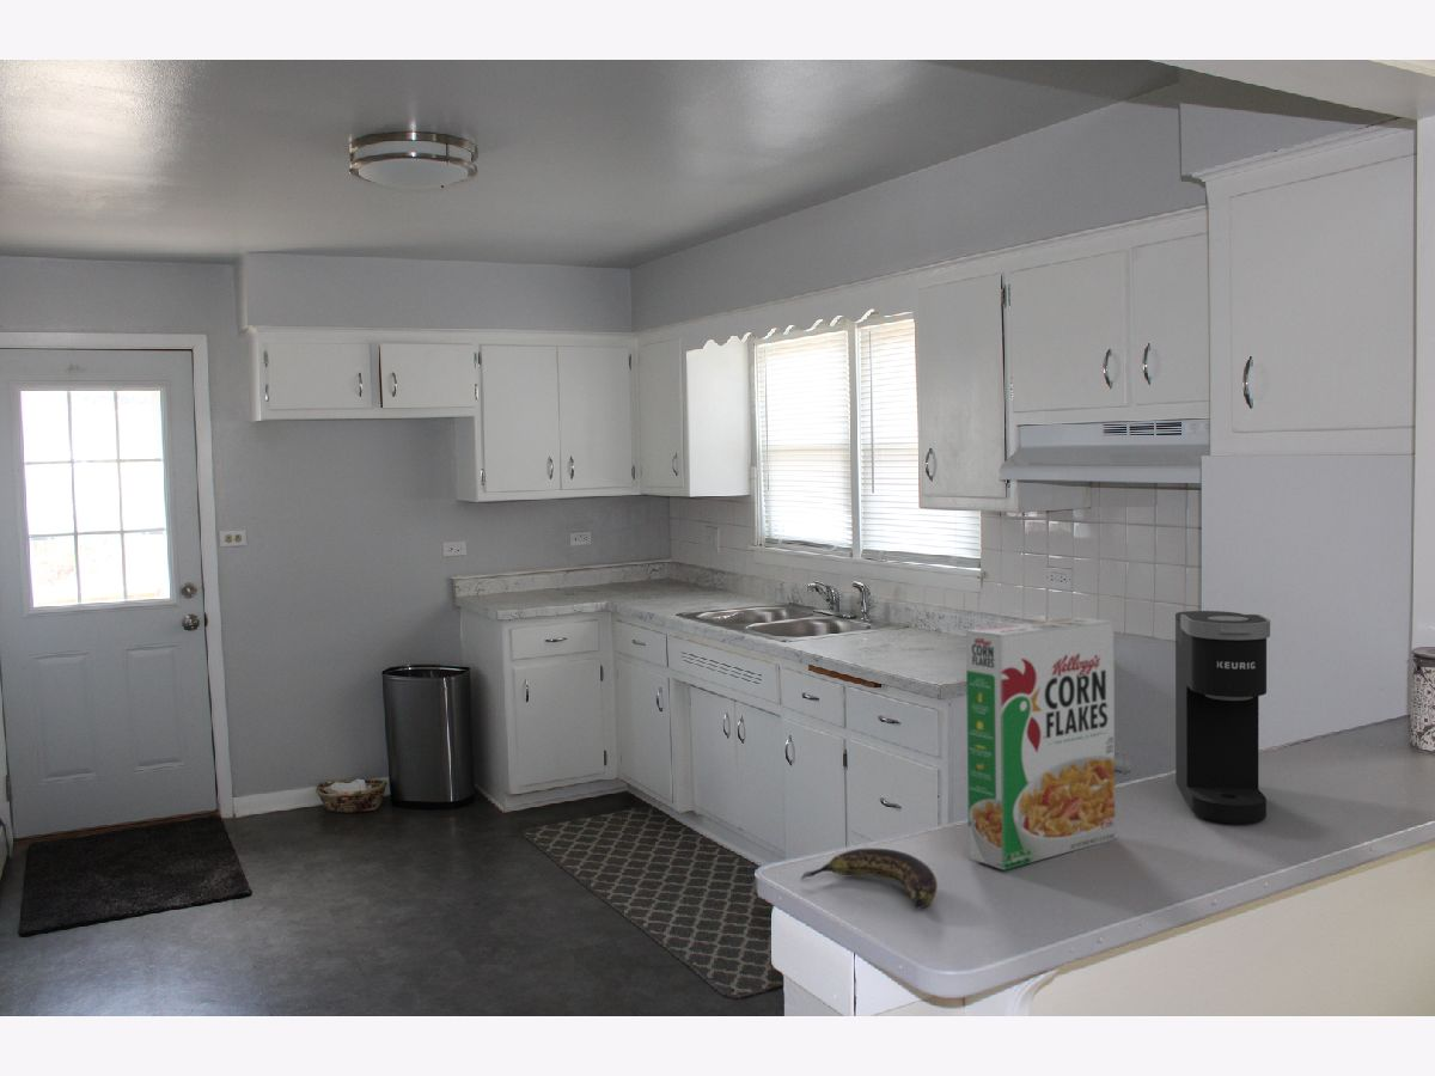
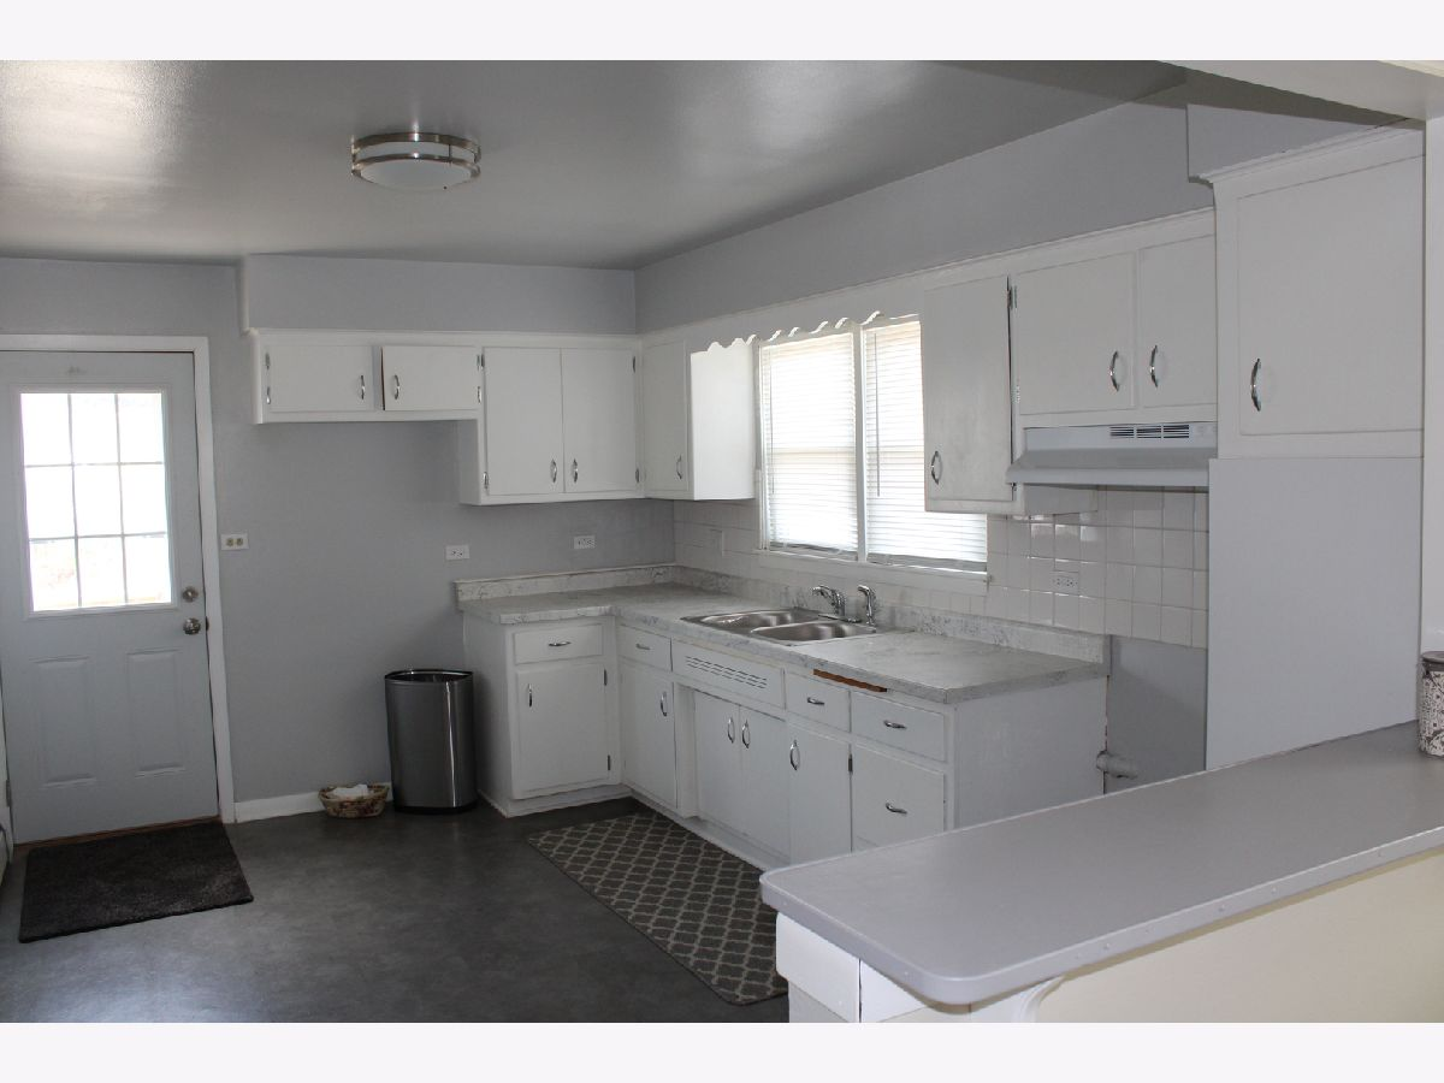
- banana (880, 872)
- cereal box (1042, 736)
- coffee maker (1219, 707)
